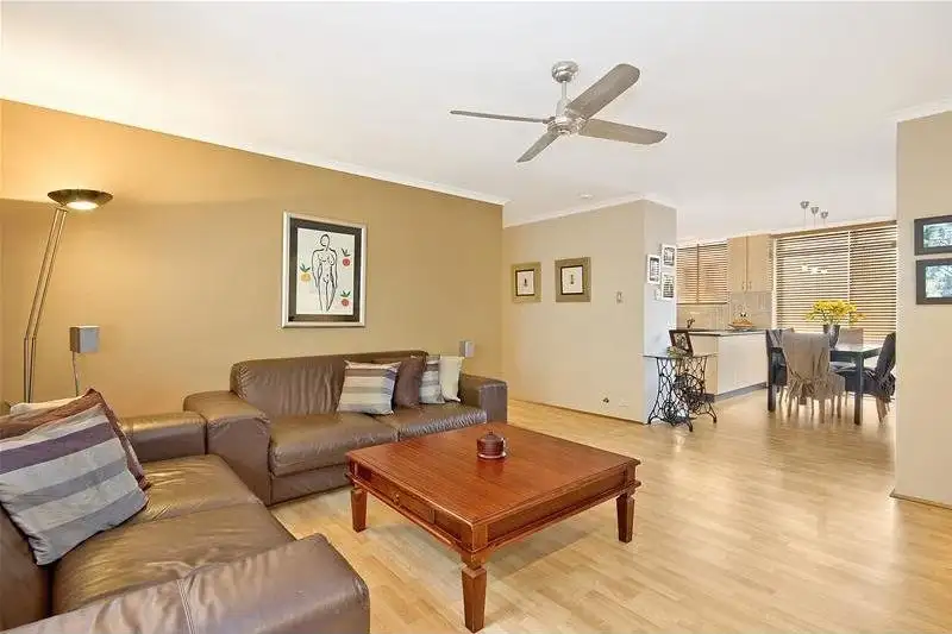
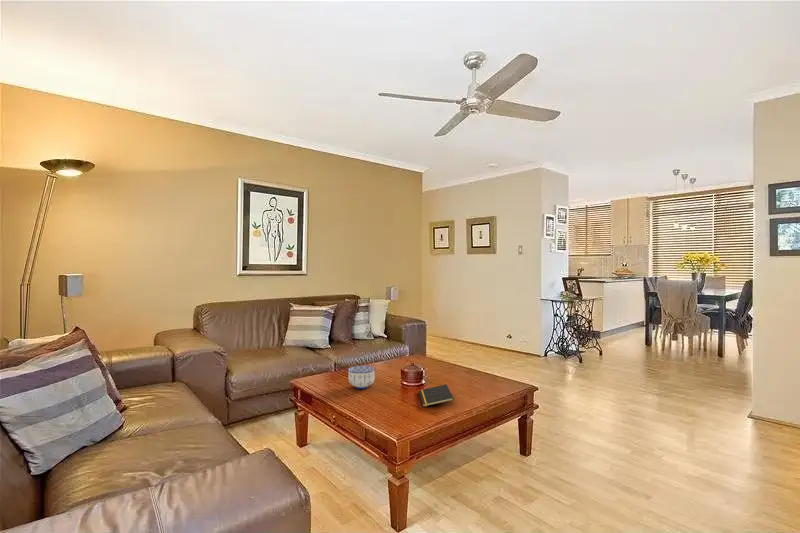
+ bowl (361, 378)
+ notepad (435, 394)
